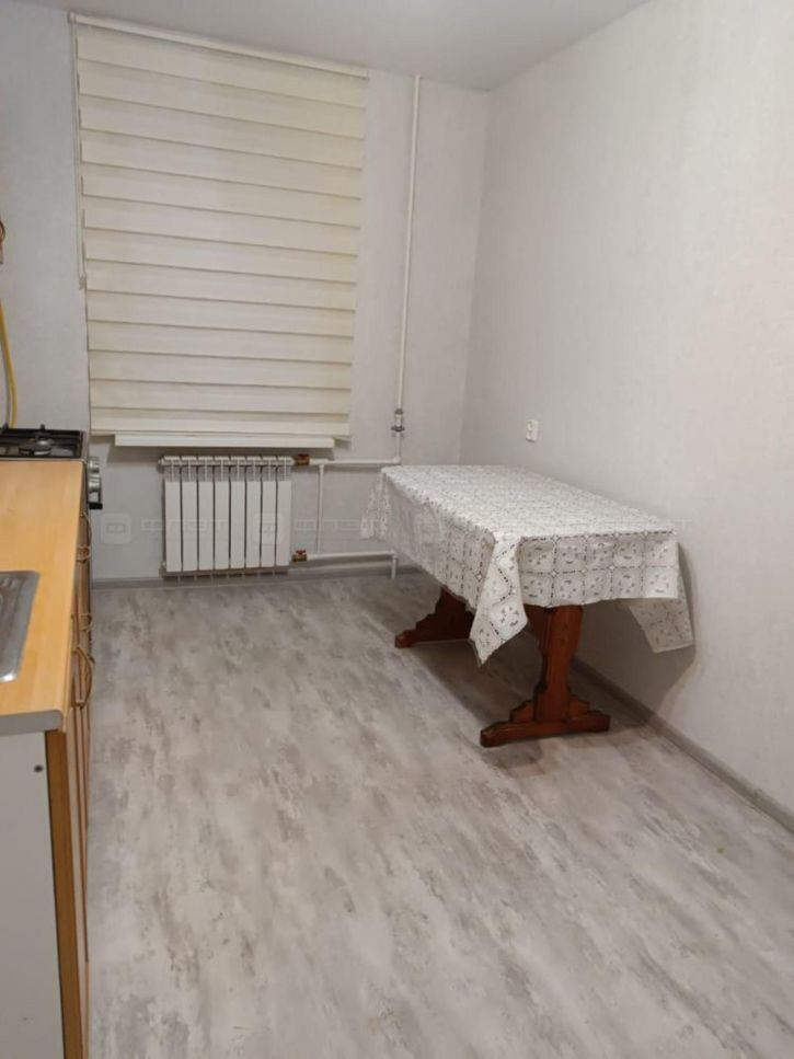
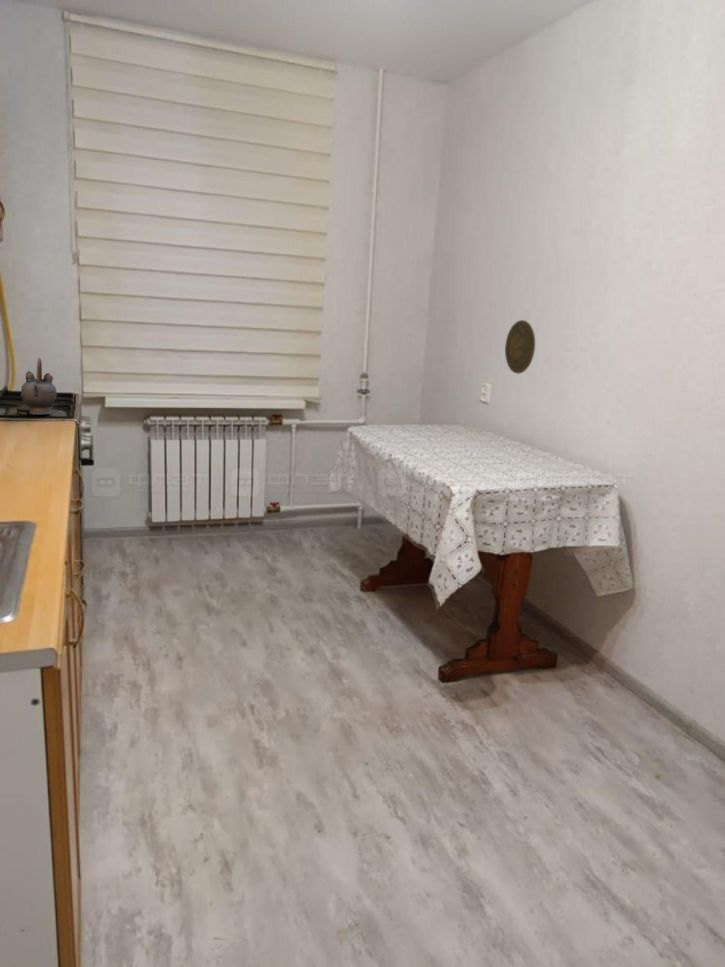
+ teapot (38, 386)
+ decorative plate (517, 346)
